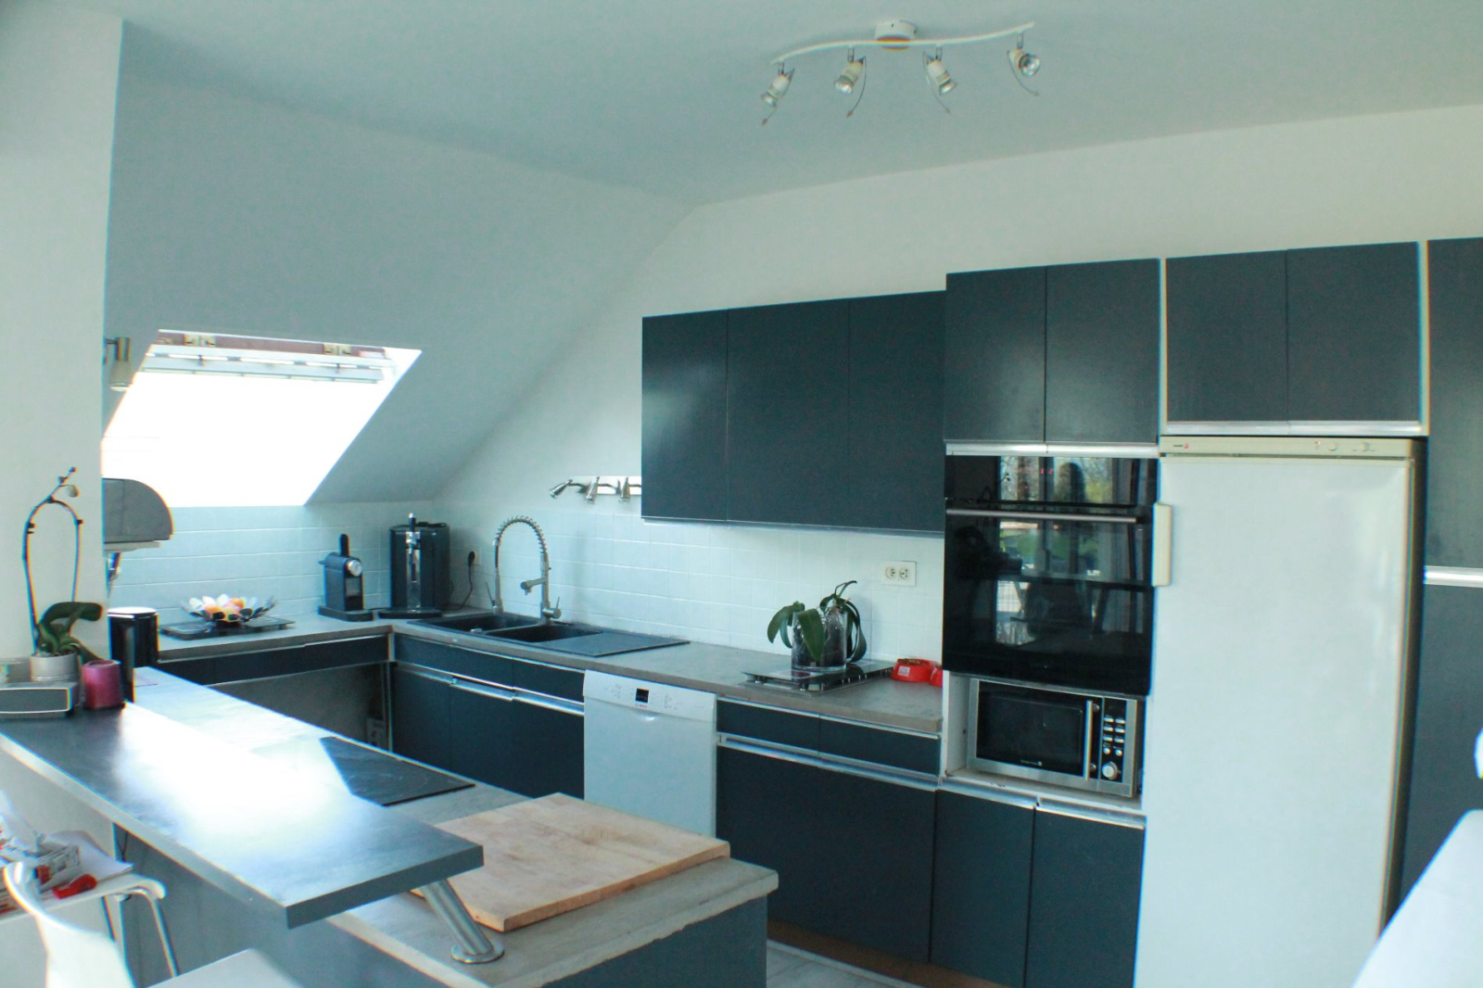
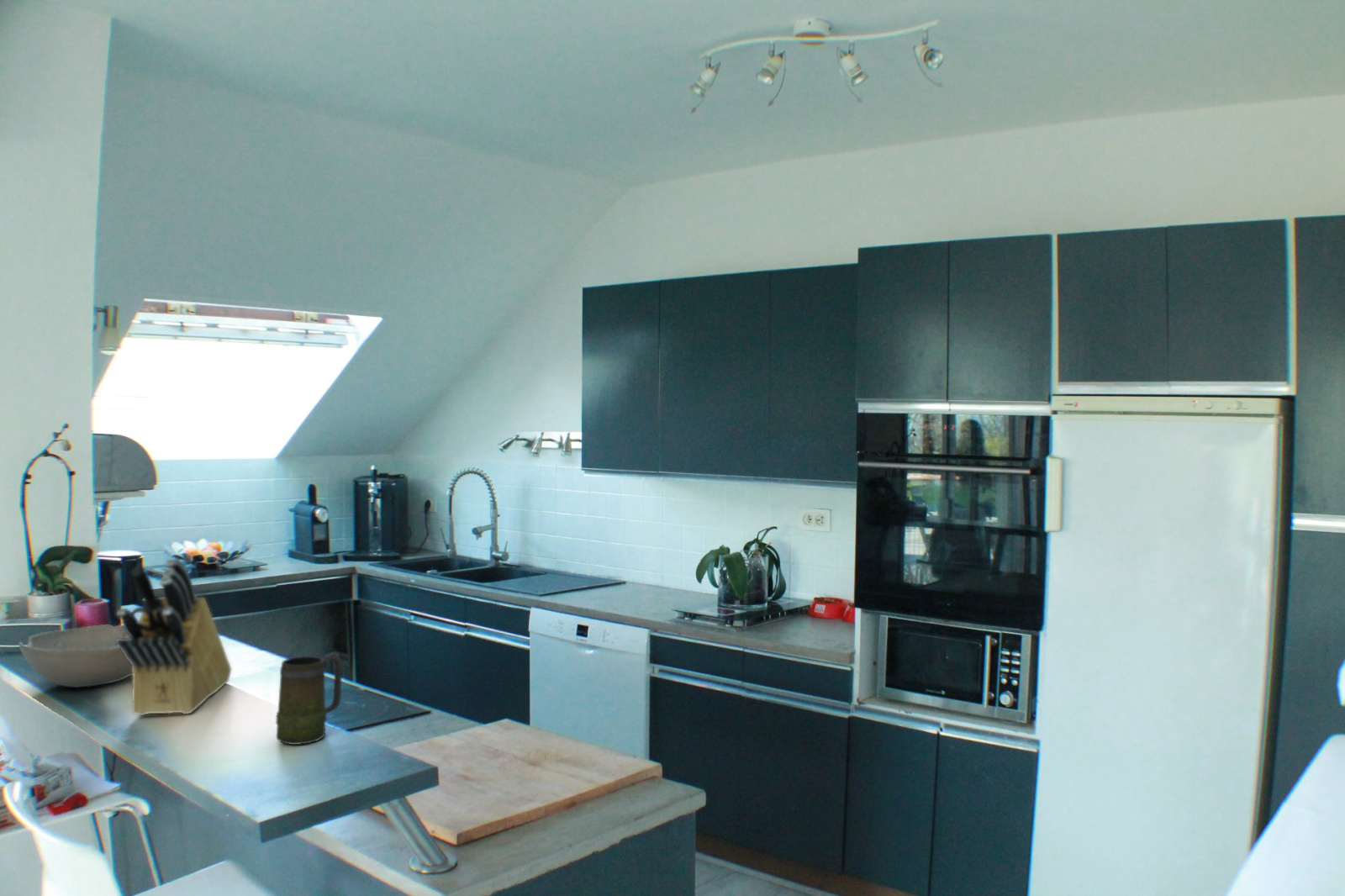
+ mug (311, 696)
+ knife block (177, 628)
+ bowl (92, 658)
